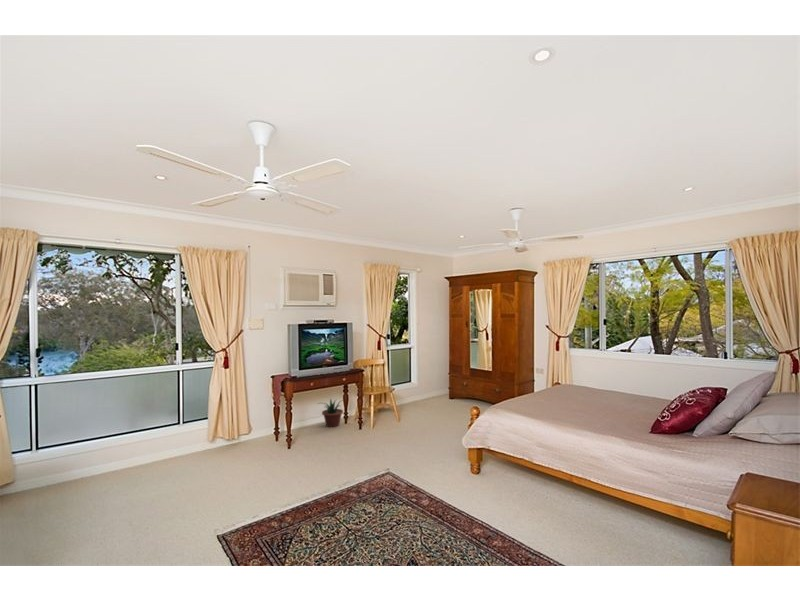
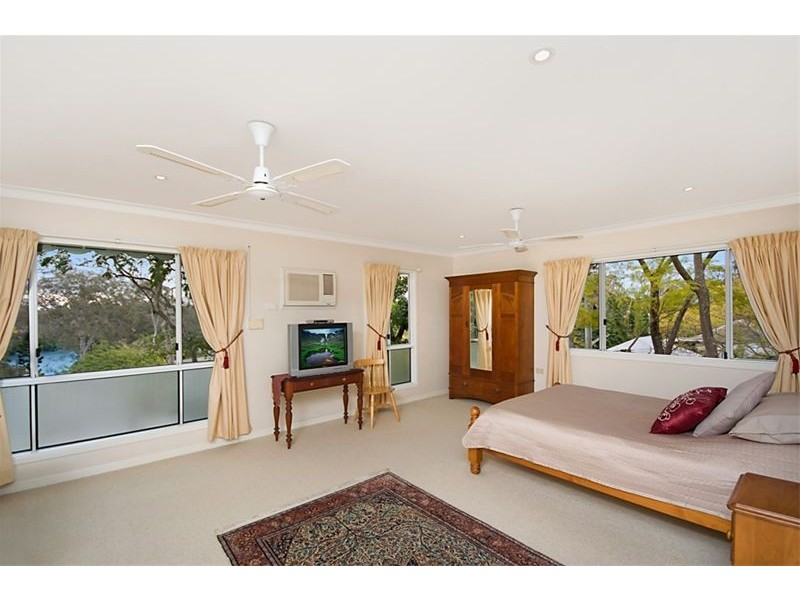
- potted plant (330, 412)
